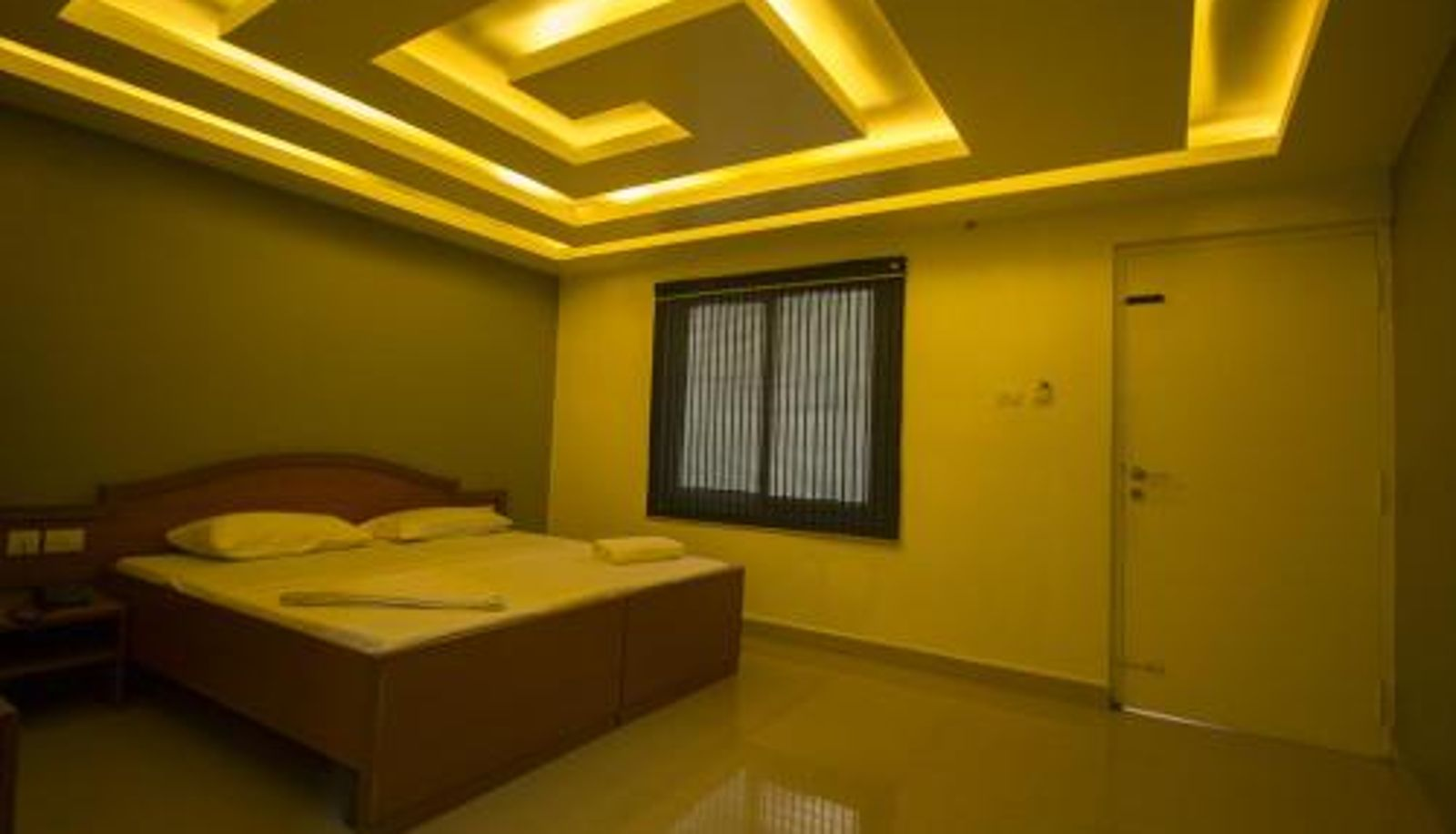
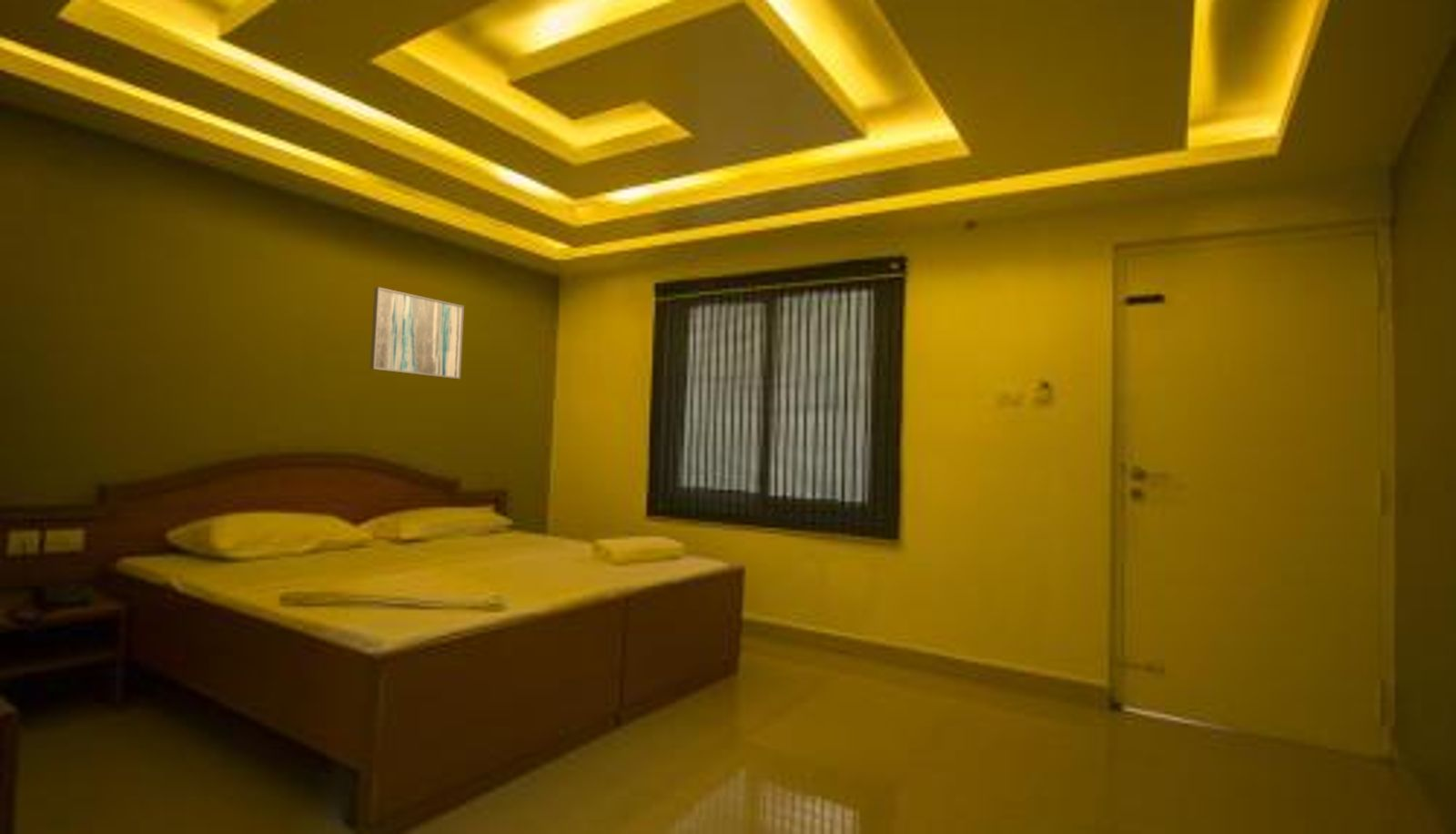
+ wall art (420, 335)
